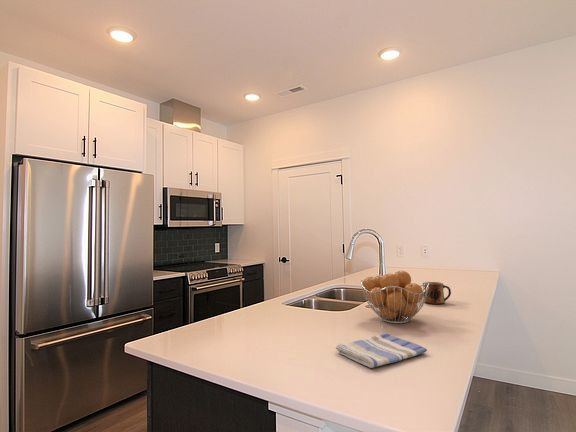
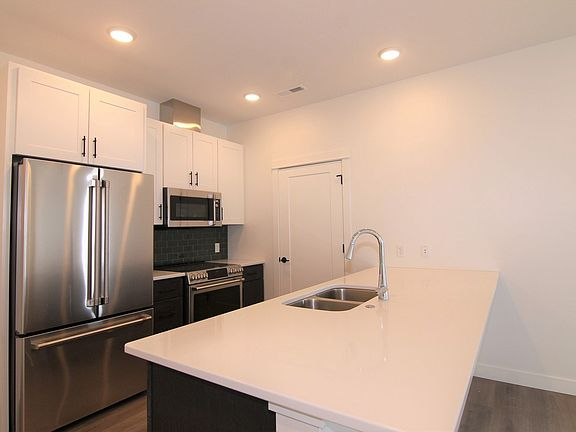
- mug (435, 292)
- dish towel (380, 348)
- fruit basket (394, 295)
